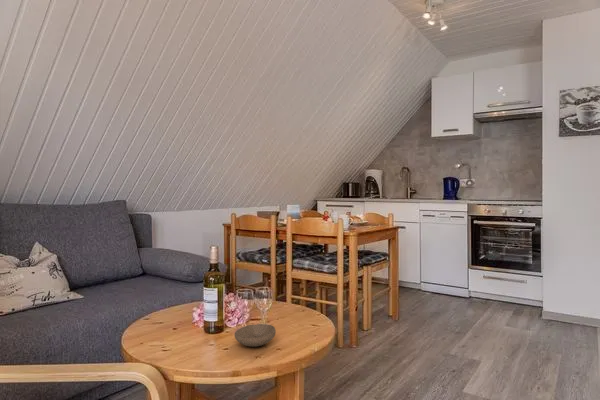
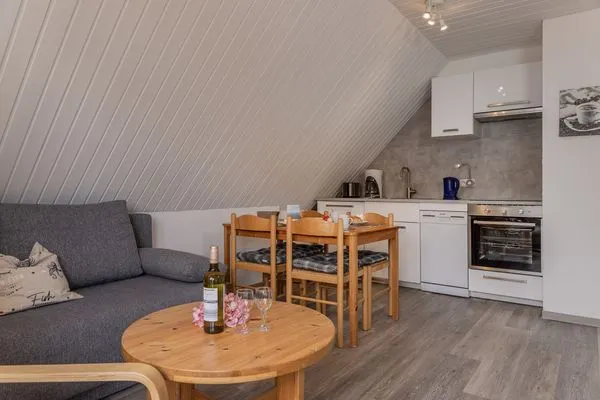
- bowl (255, 336)
